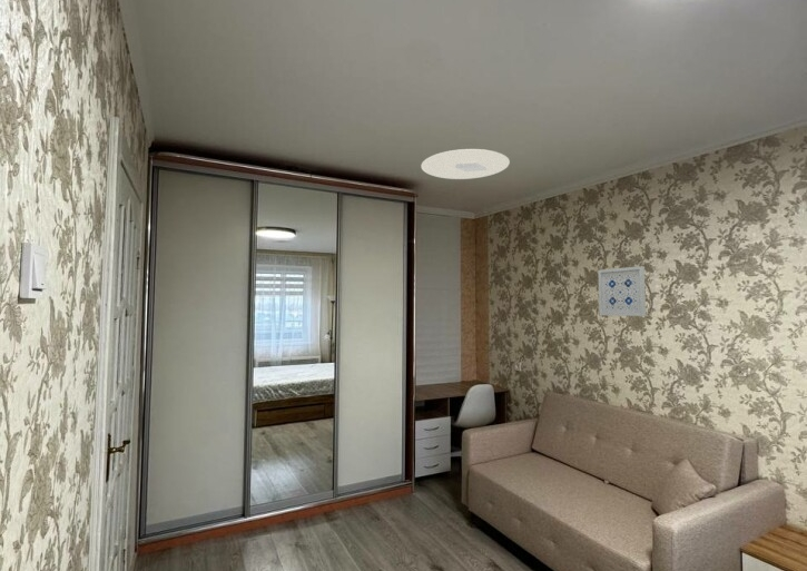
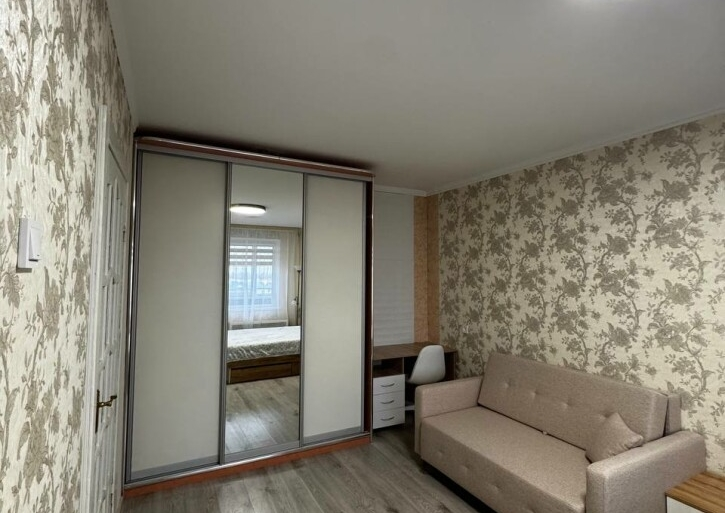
- wall art (620, 292)
- ceiling light (464, 161)
